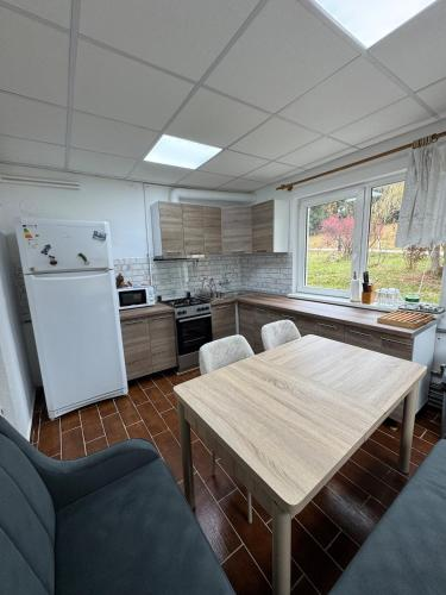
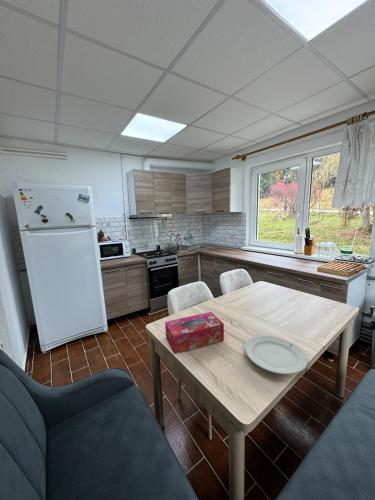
+ tissue box (194, 330)
+ chinaware (274, 354)
